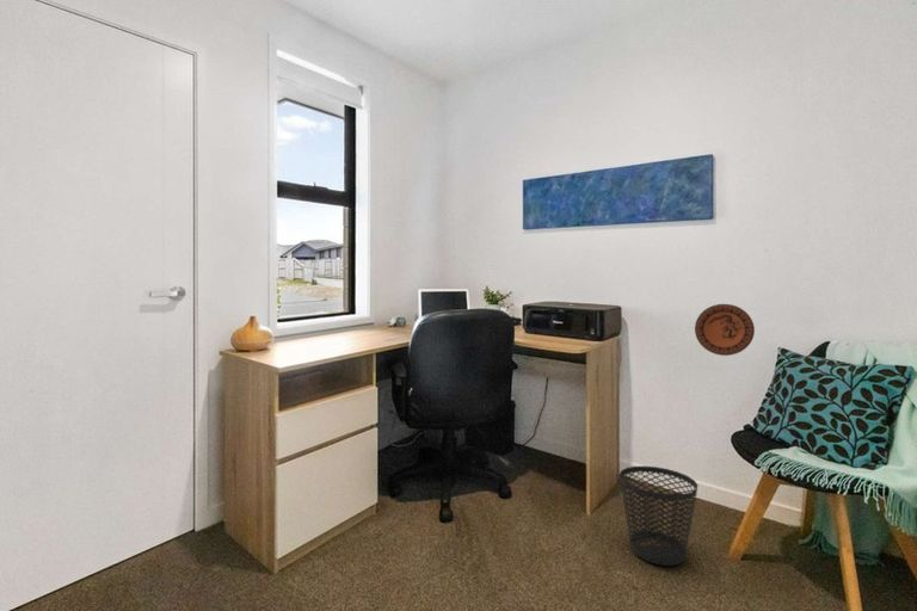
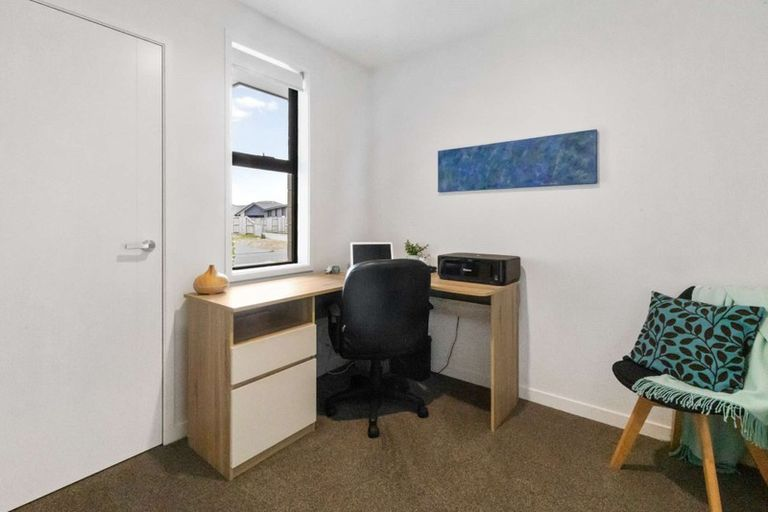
- decorative plate (724, 329)
- wastebasket (657, 516)
